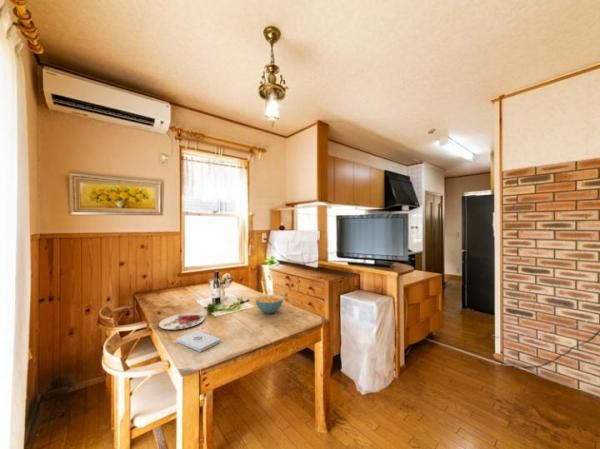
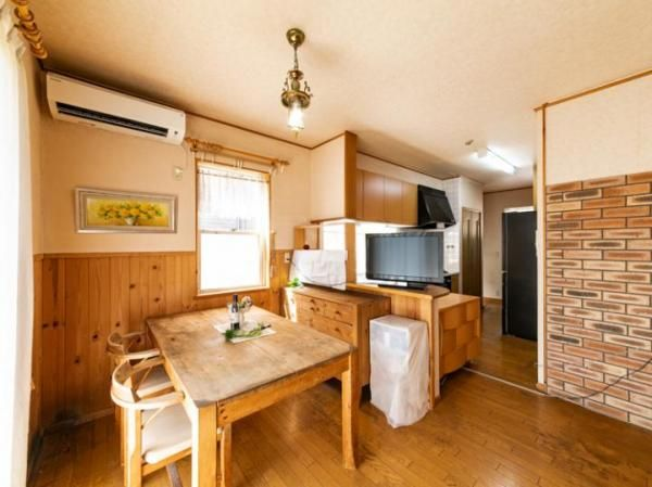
- plate (182, 320)
- cereal bowl (269, 305)
- notepad (198, 340)
